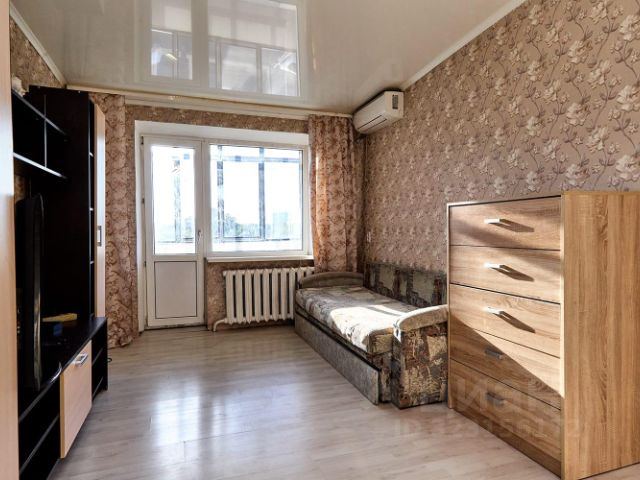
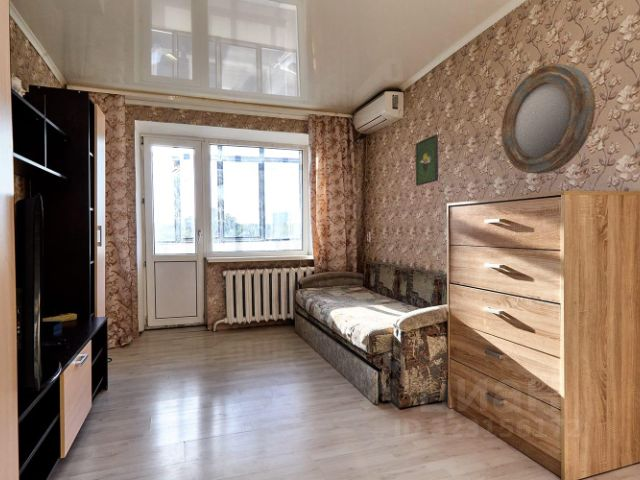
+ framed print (426, 161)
+ home mirror (542, 120)
